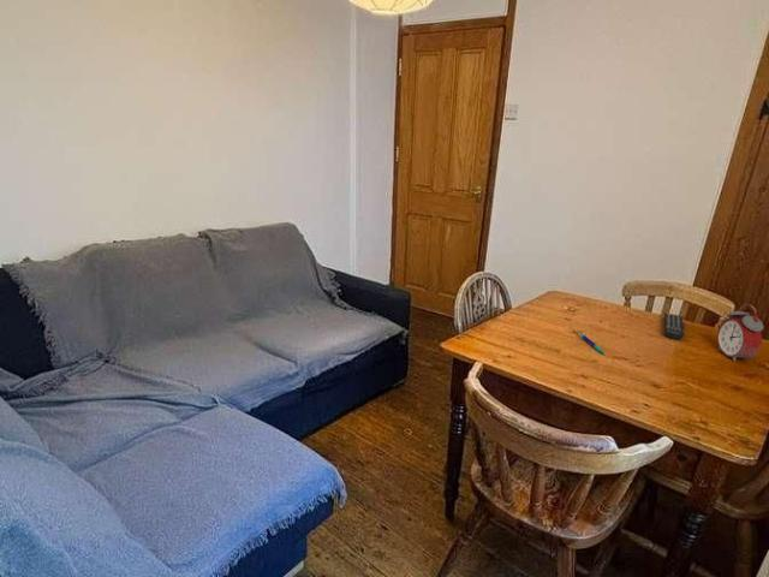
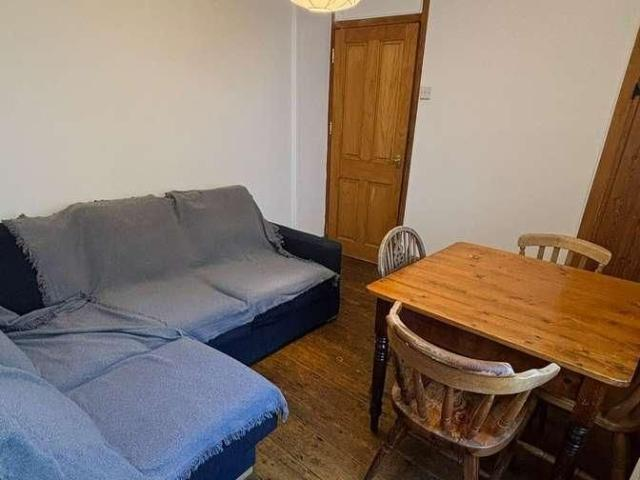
- alarm clock (741, 331)
- remote control (673, 325)
- pen (592, 343)
